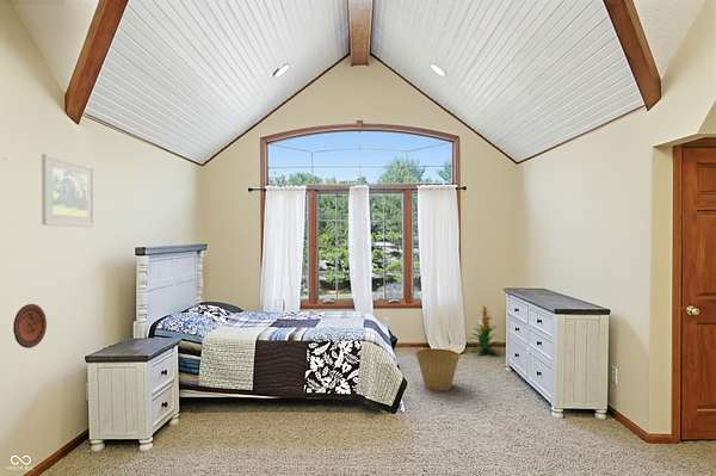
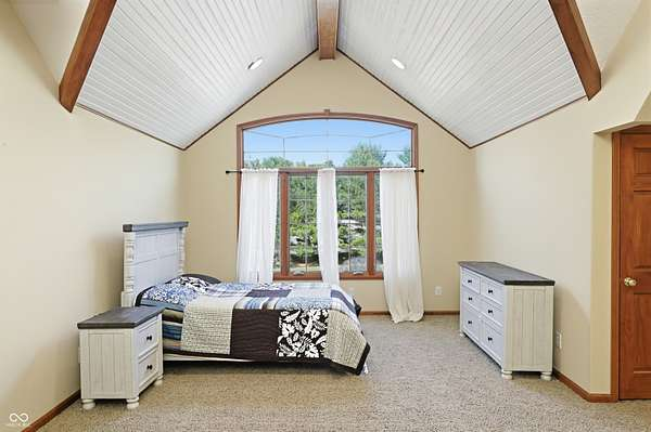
- basket (437, 370)
- decorative plate (30, 326)
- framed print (69, 193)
- indoor plant (484, 327)
